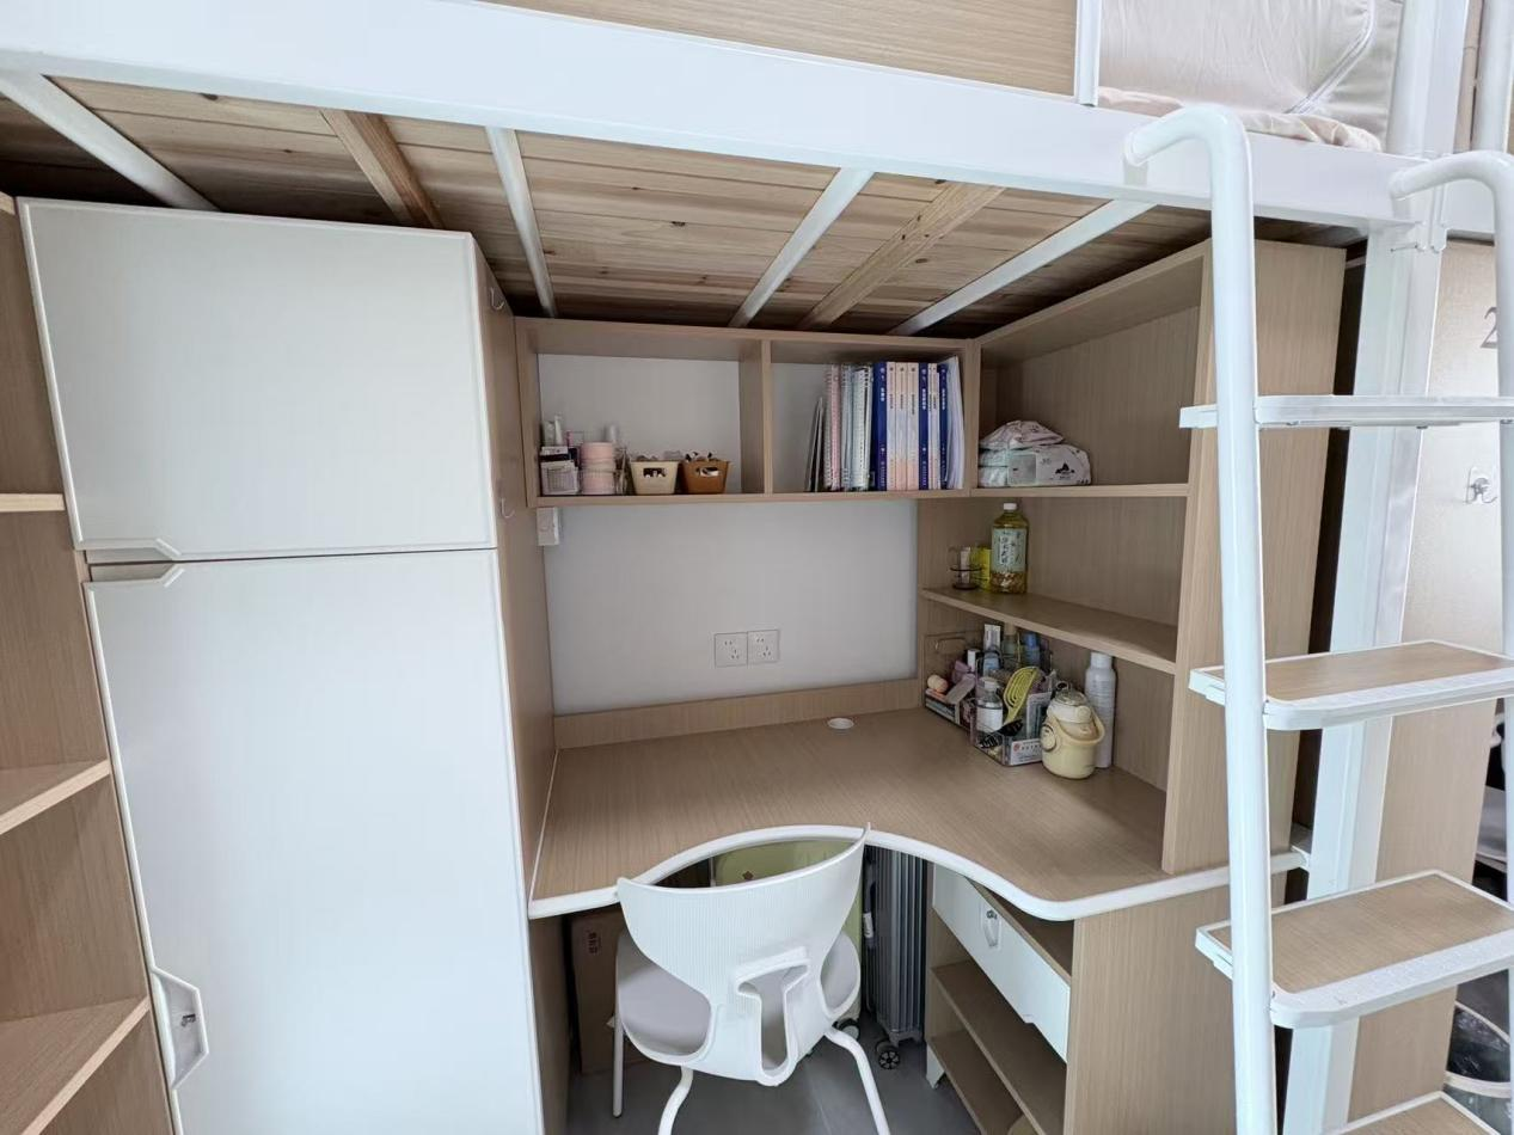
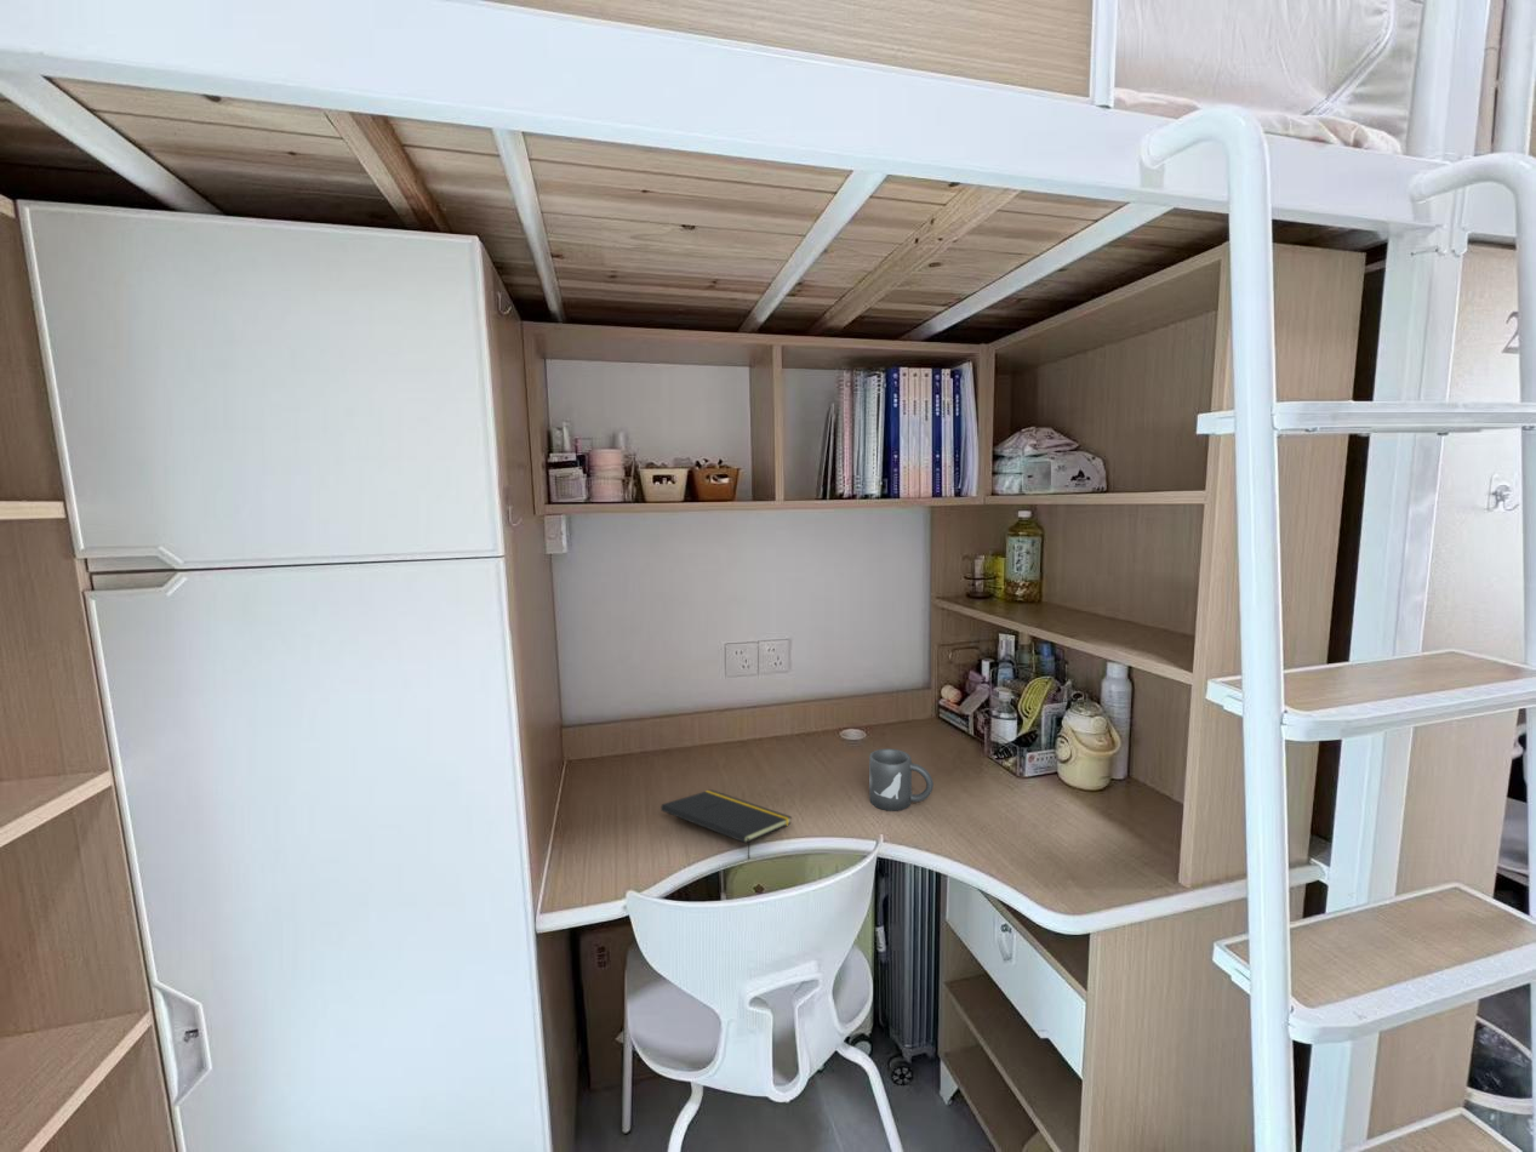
+ notepad (726, 814)
+ mug (897, 780)
